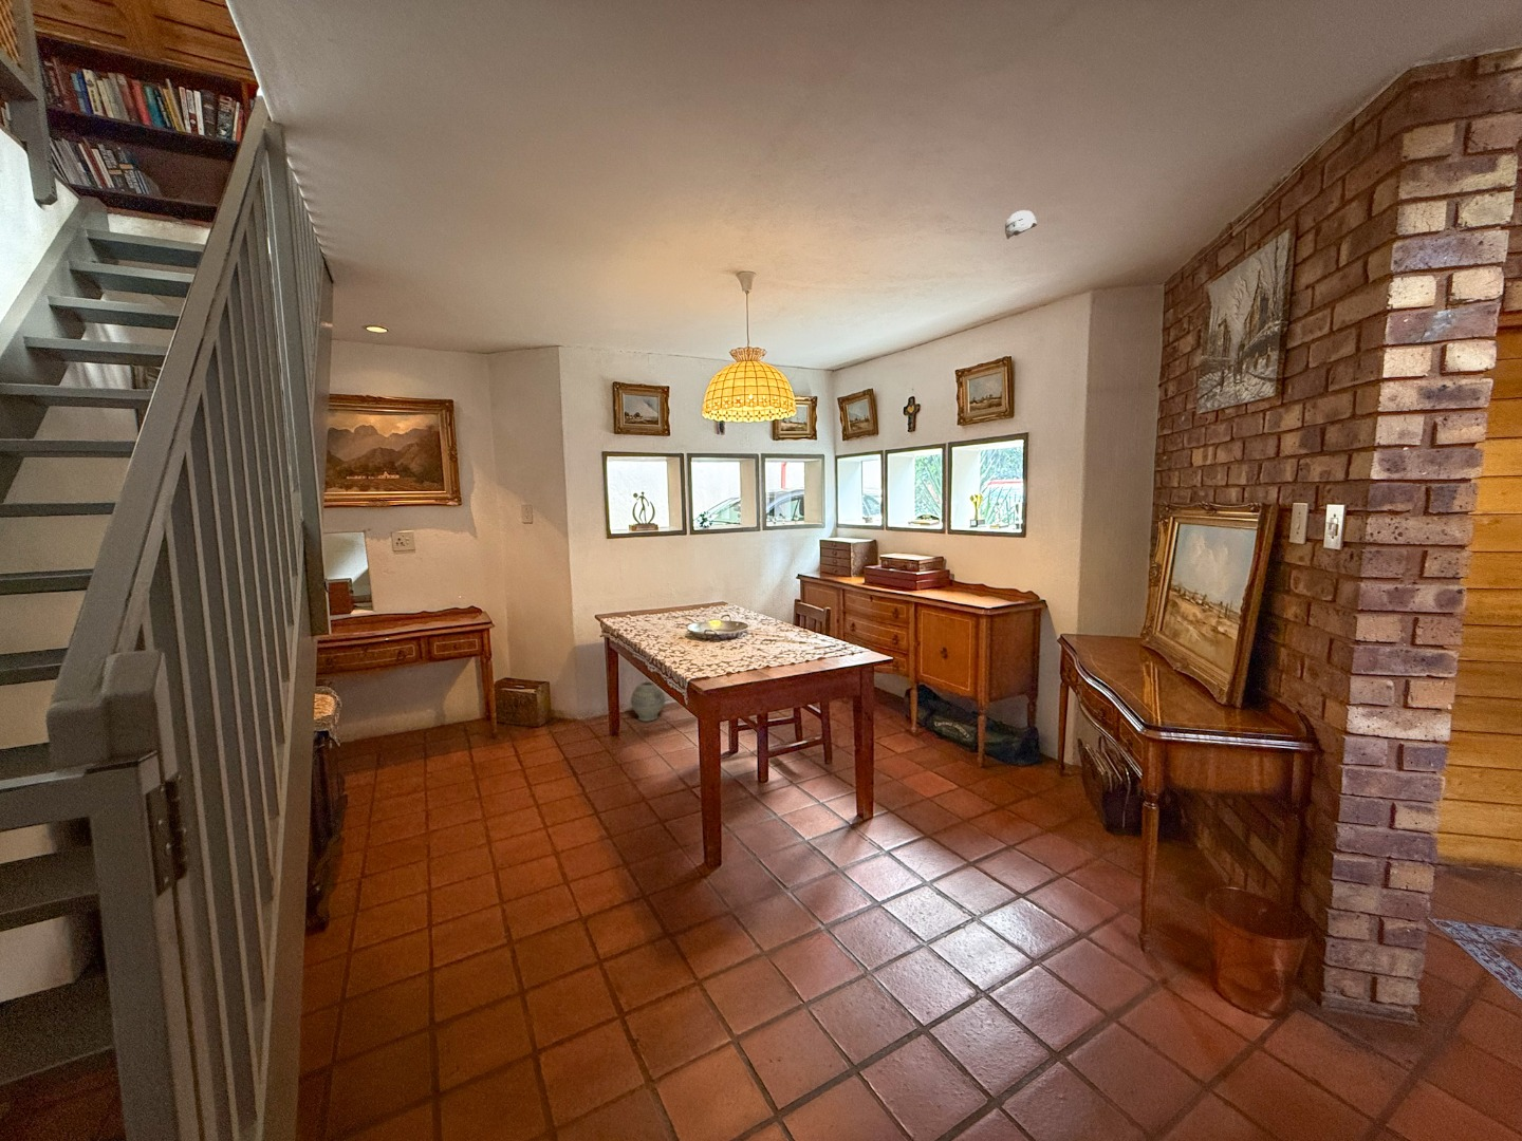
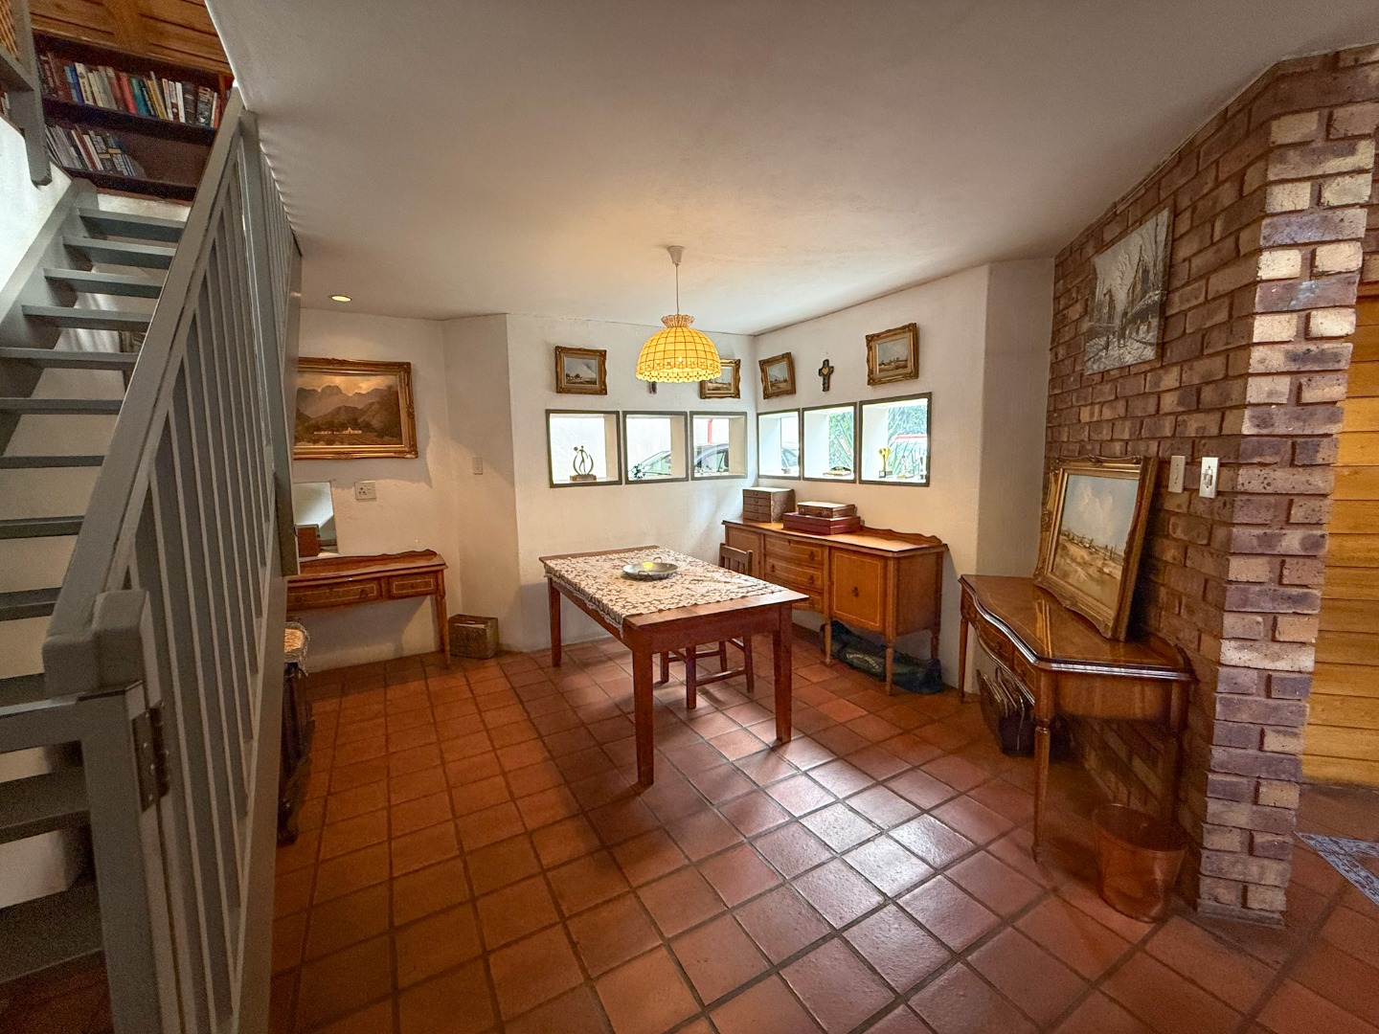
- smoke detector (1020, 225)
- ceramic jug (651, 700)
